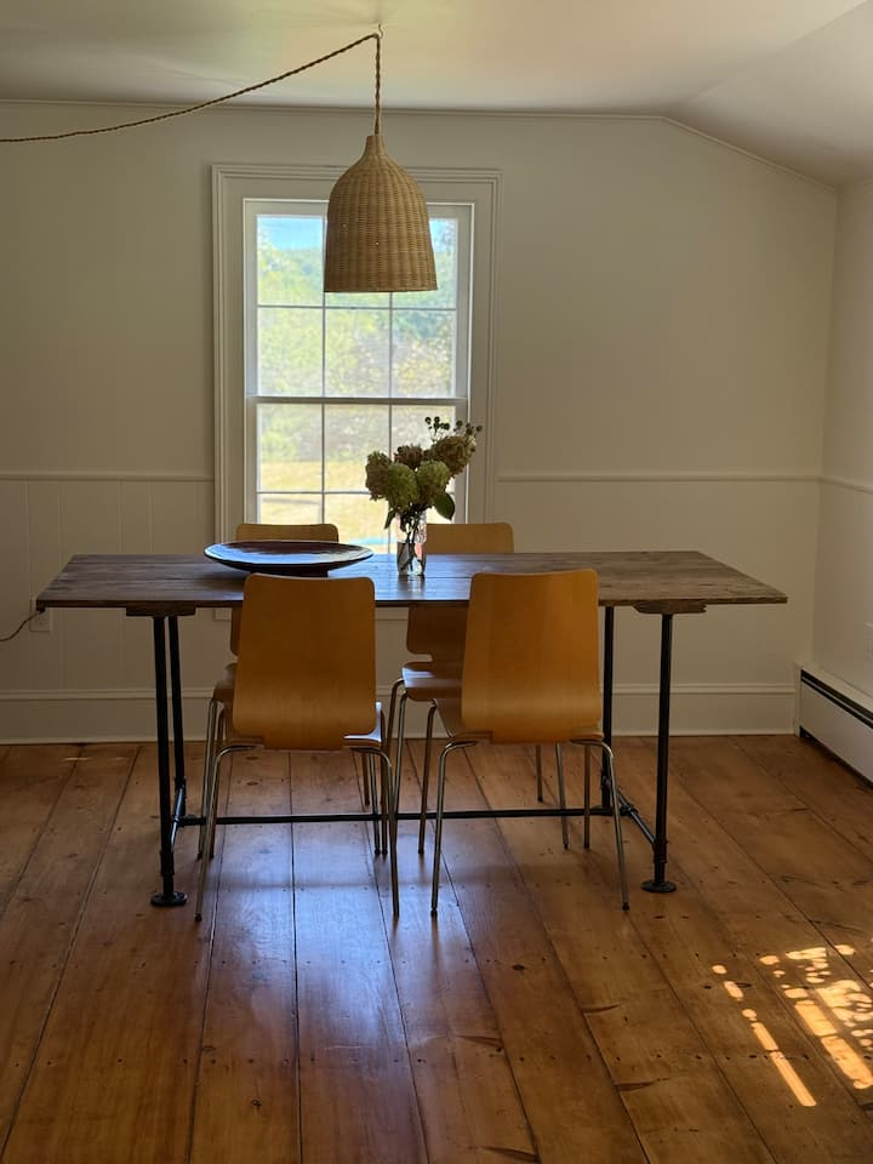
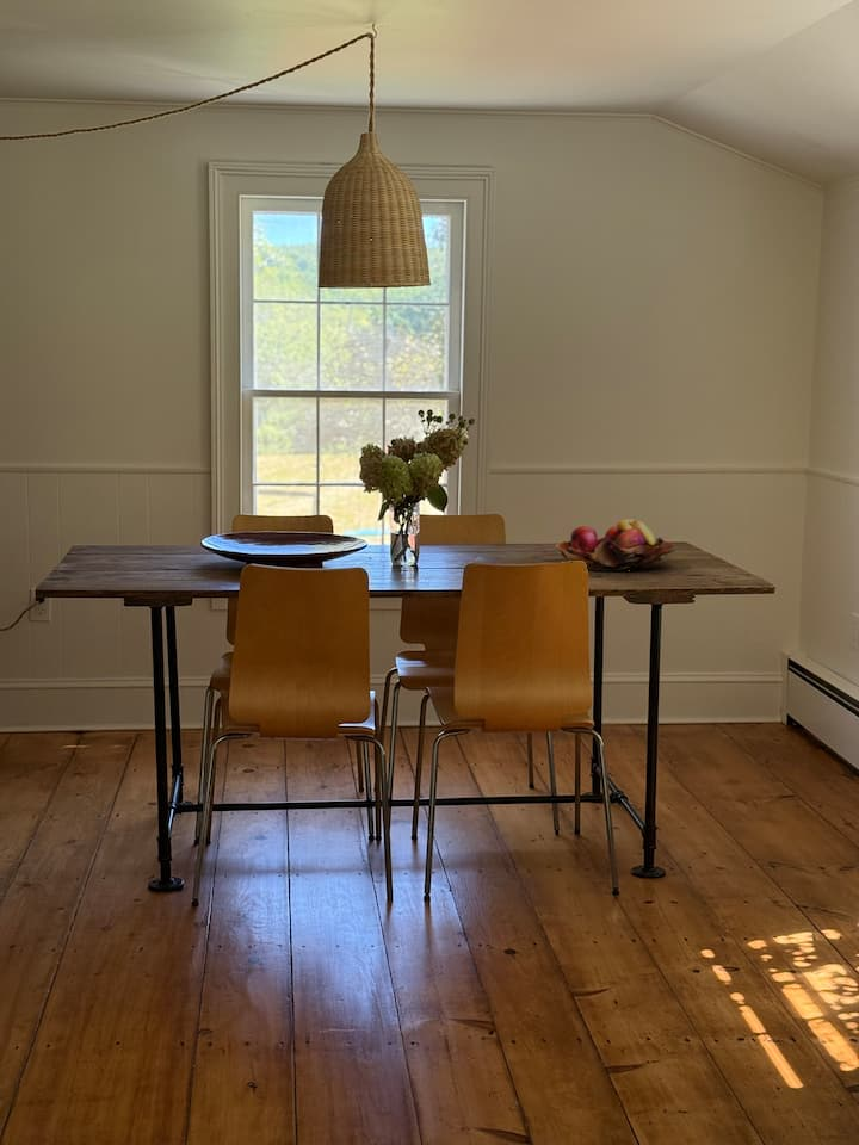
+ fruit basket (618, 544)
